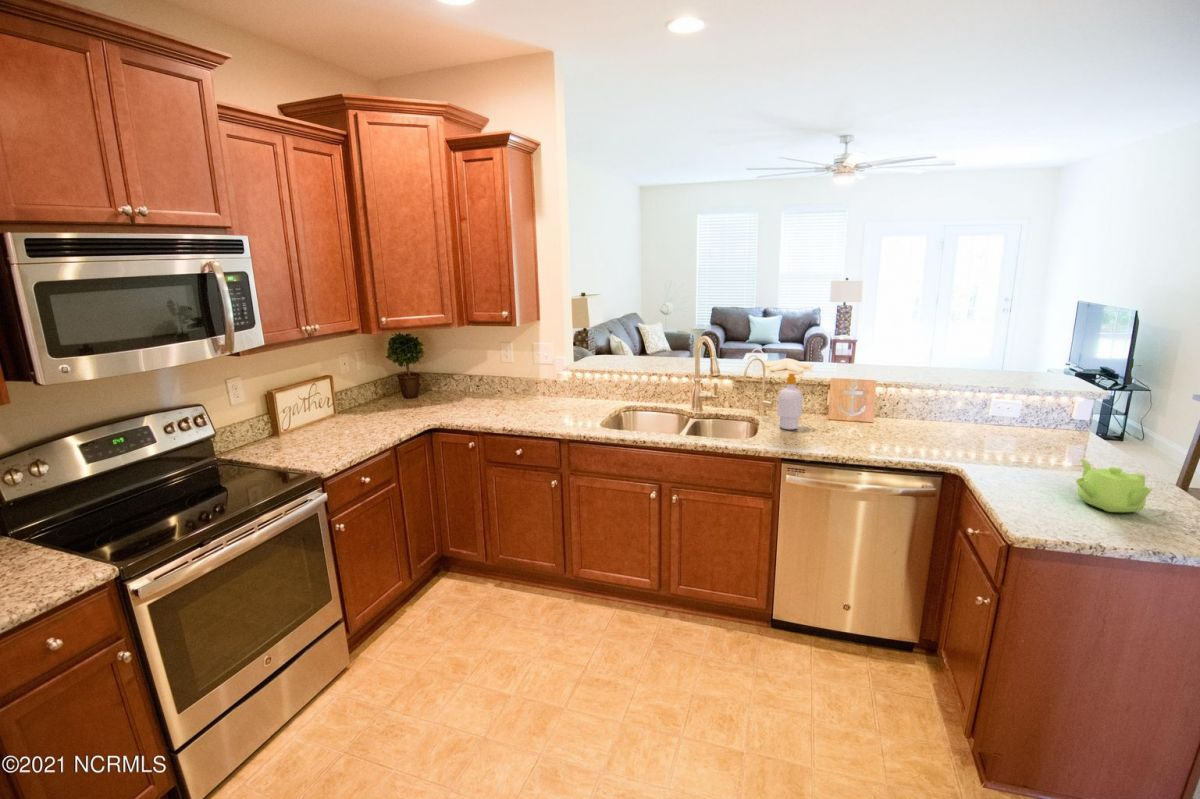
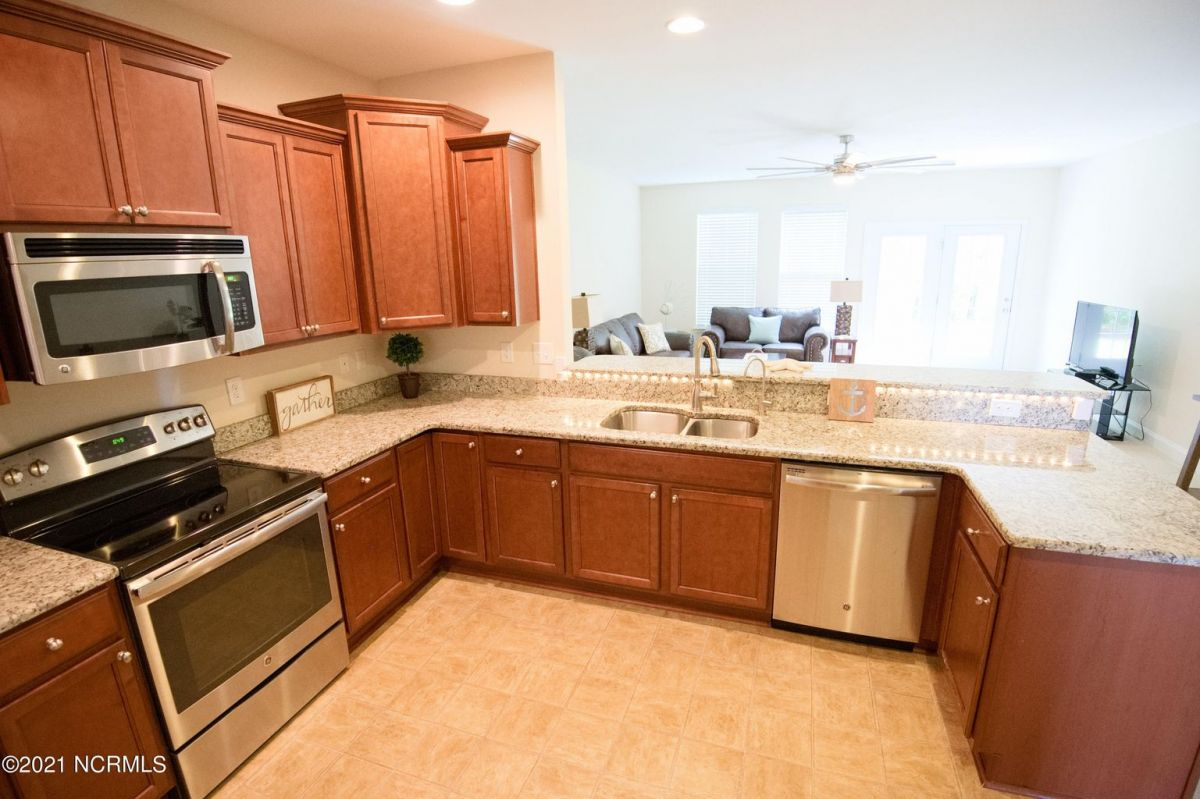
- soap bottle (790, 400)
- teapot (1108, 486)
